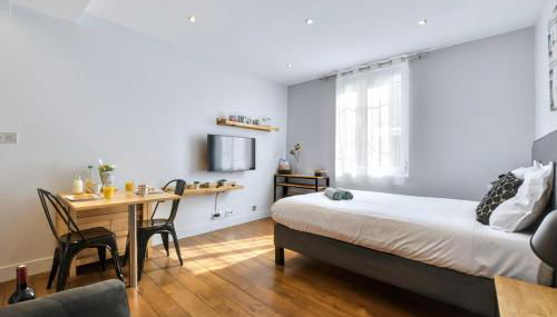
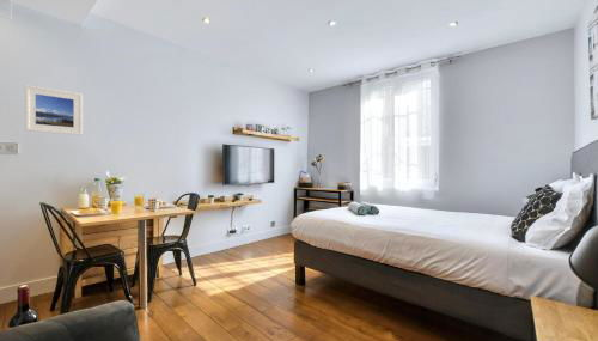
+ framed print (55, 111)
